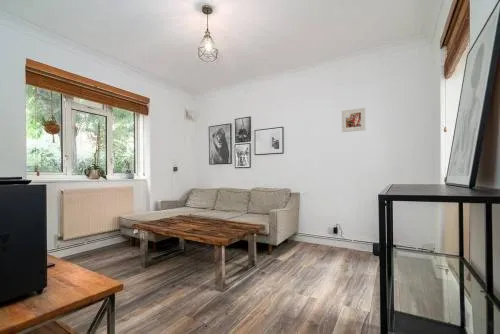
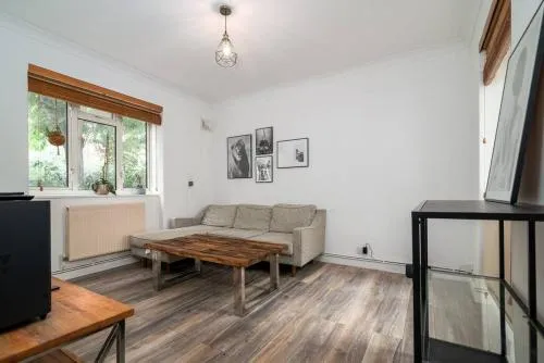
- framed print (353, 120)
